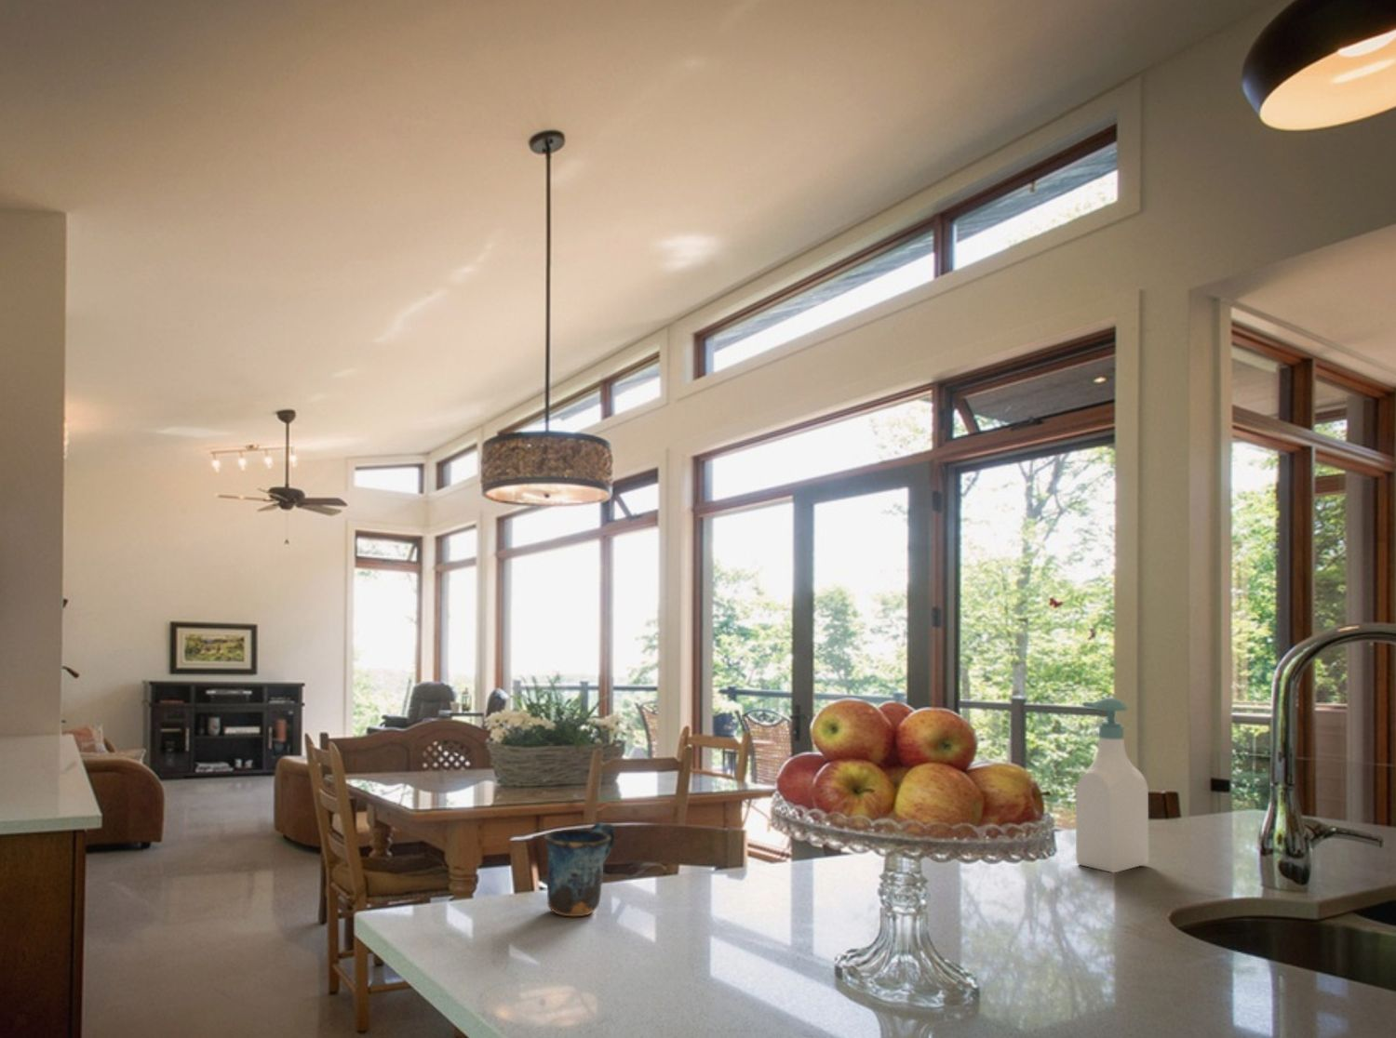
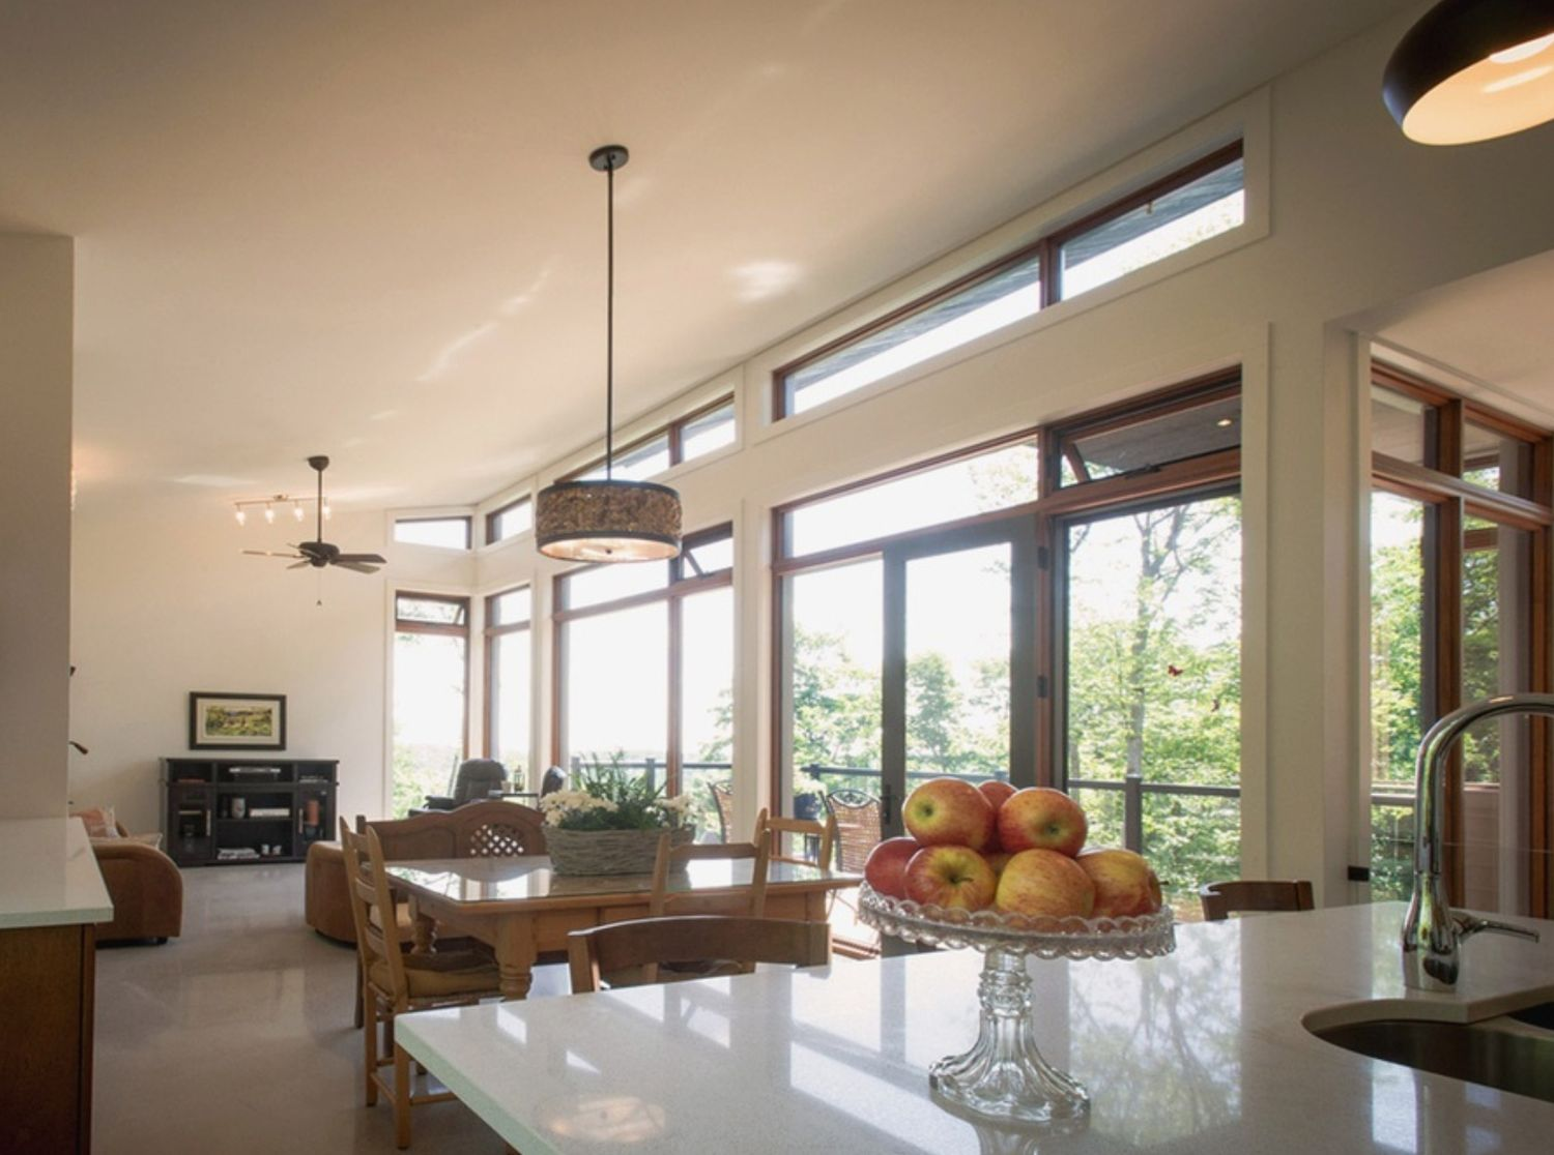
- soap bottle (1107, 780)
- mug (587, 869)
